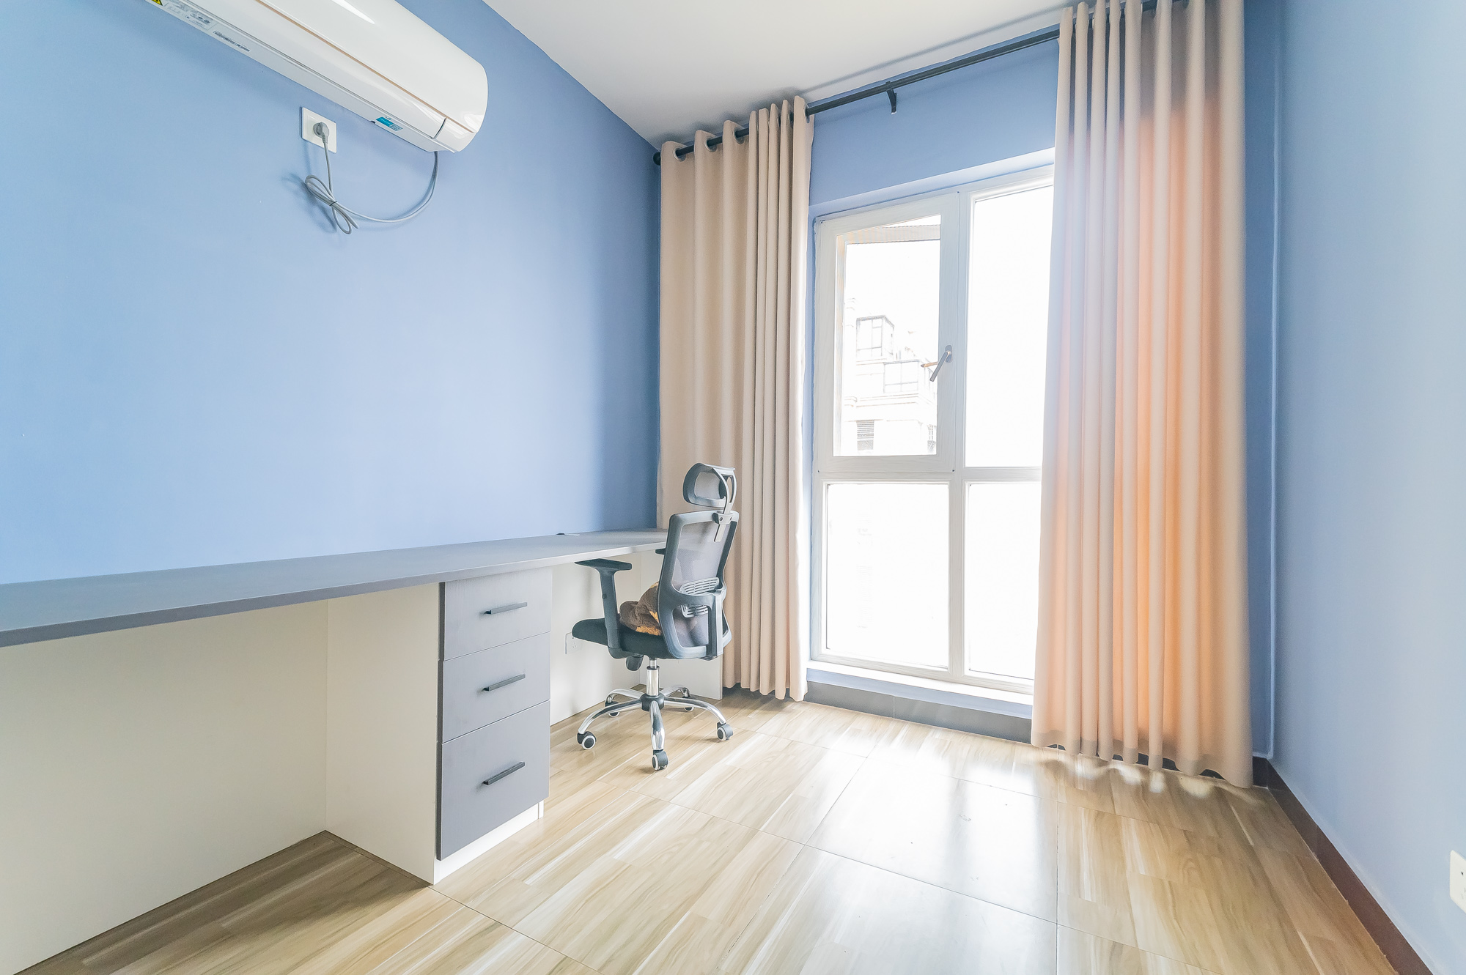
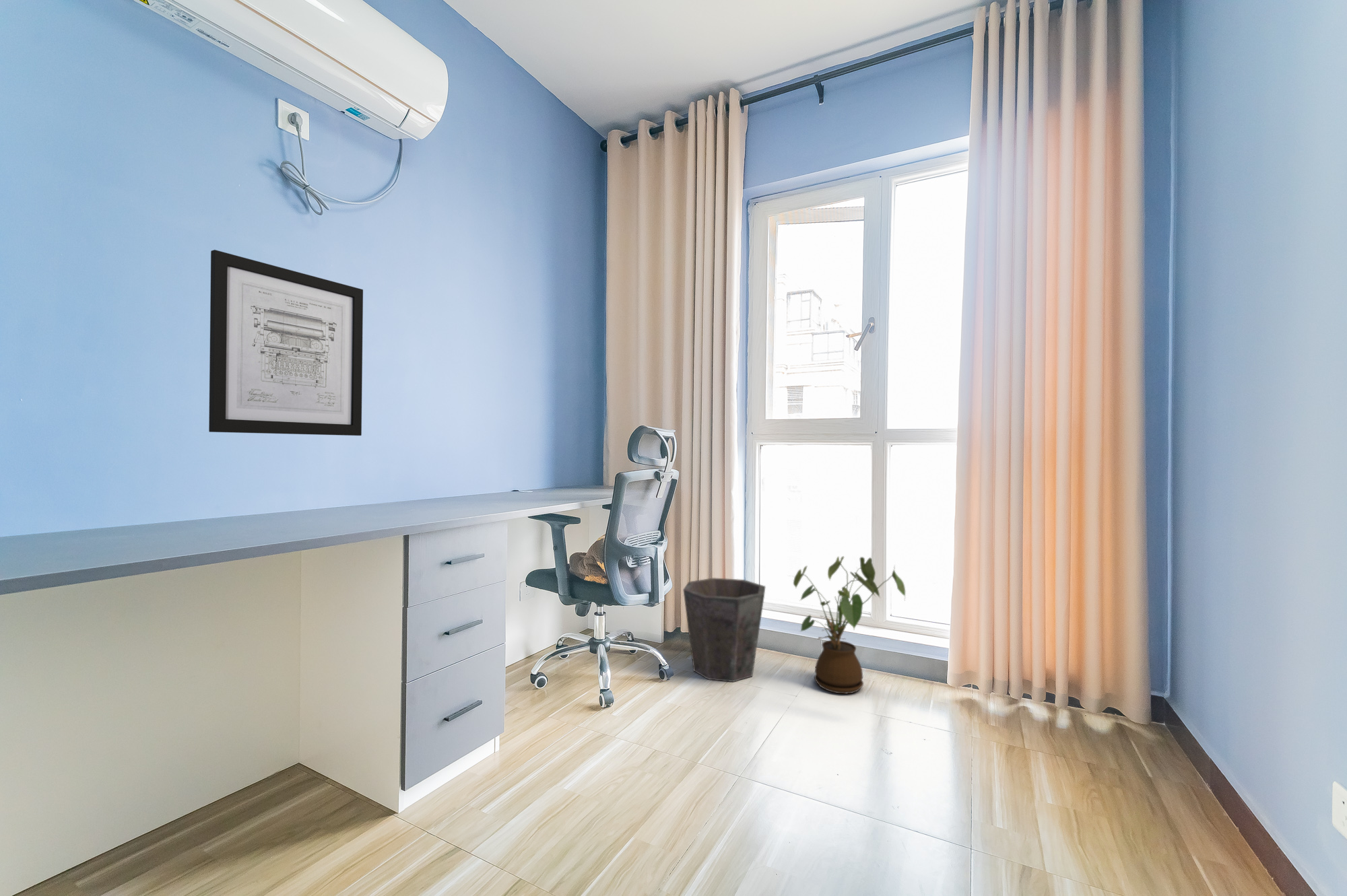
+ waste bin (724, 628)
+ wall art (294, 353)
+ house plant (845, 625)
